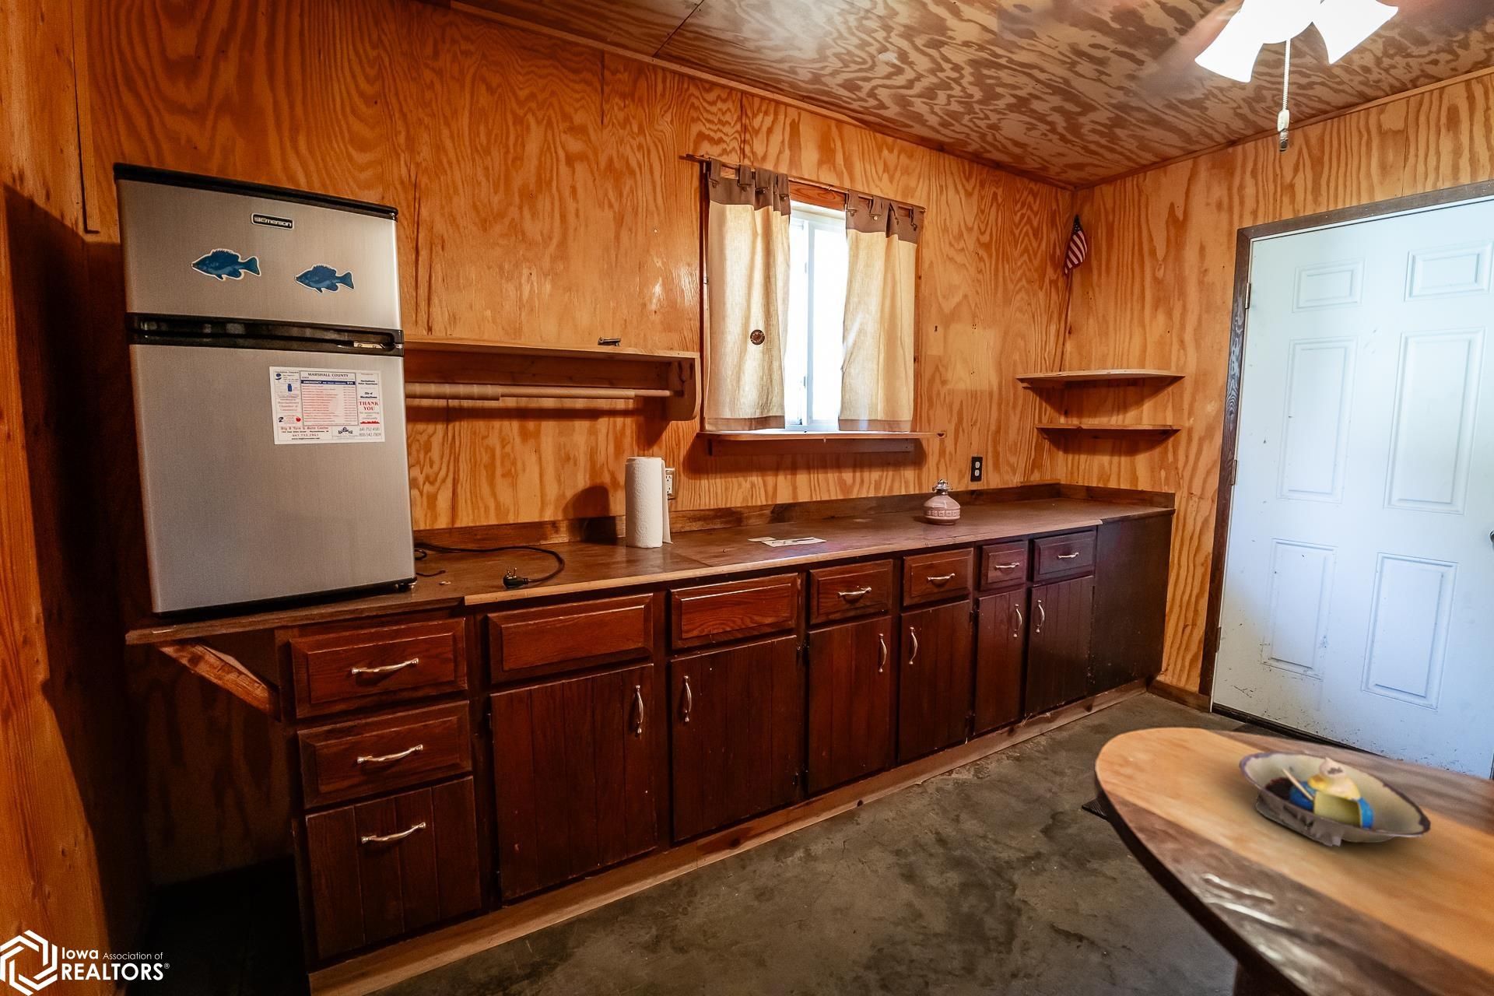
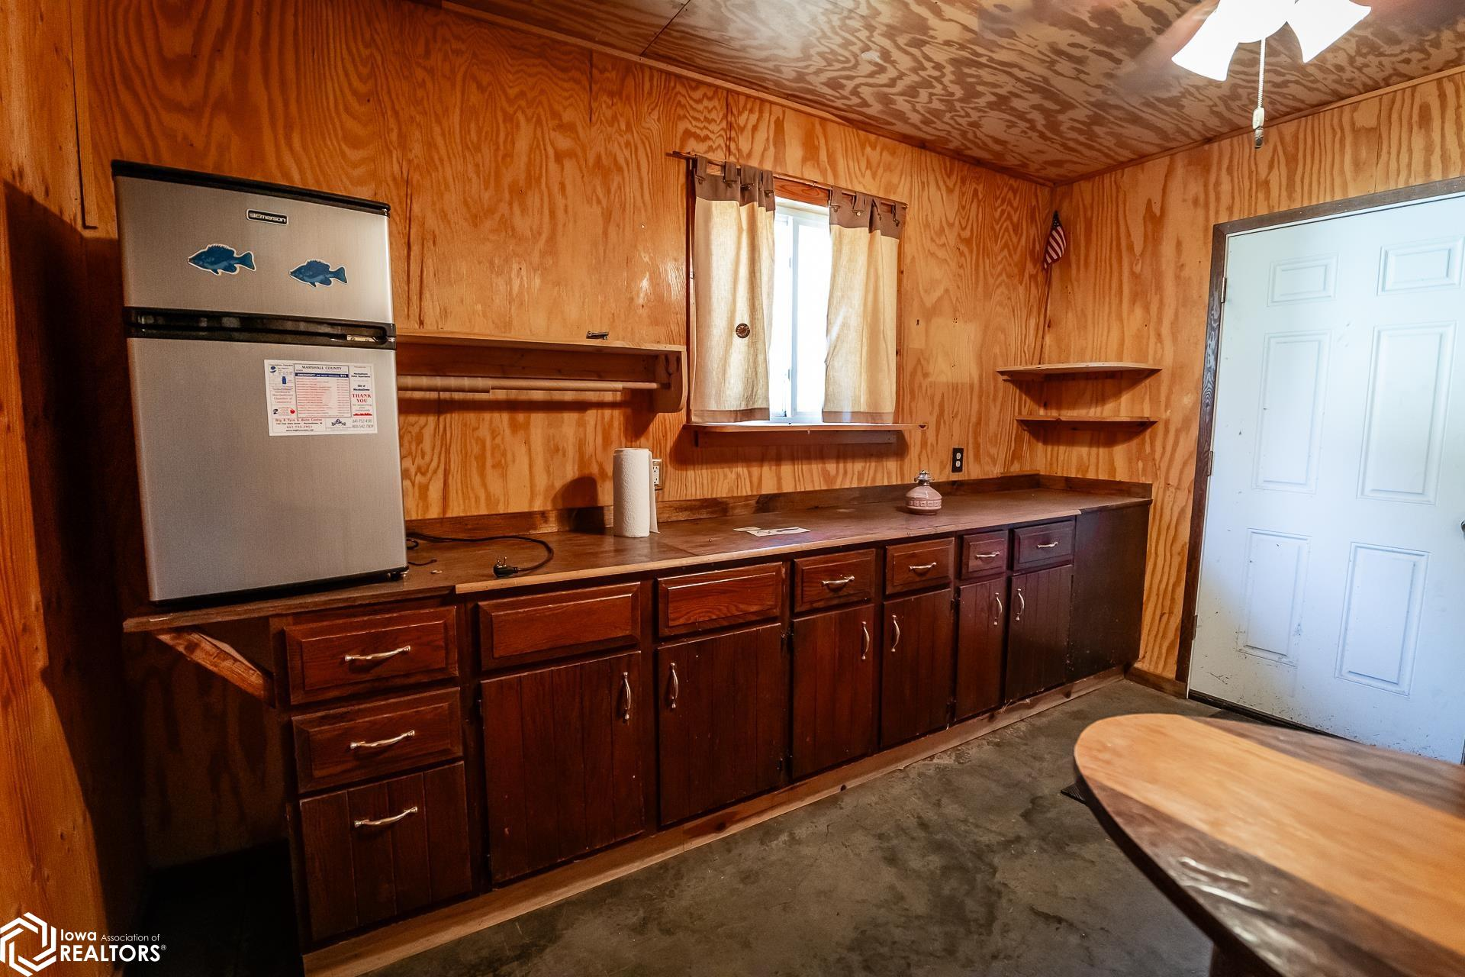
- decorative bowl (1332, 795)
